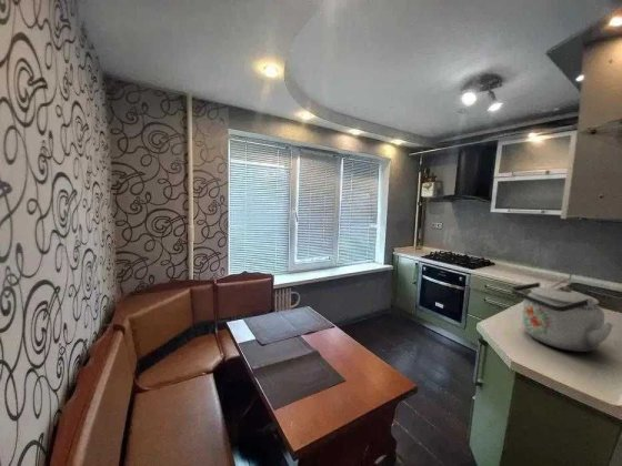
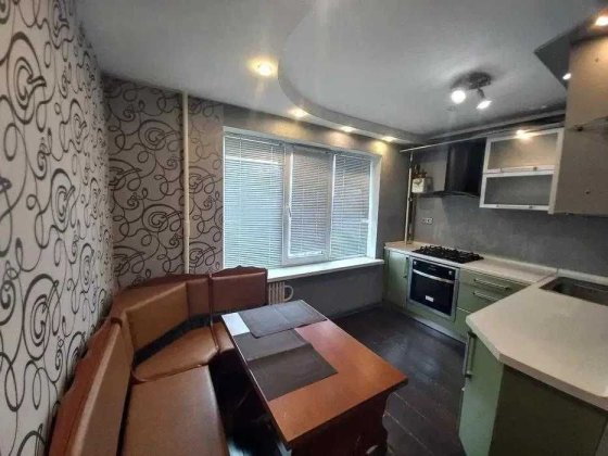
- kettle (564, 316)
